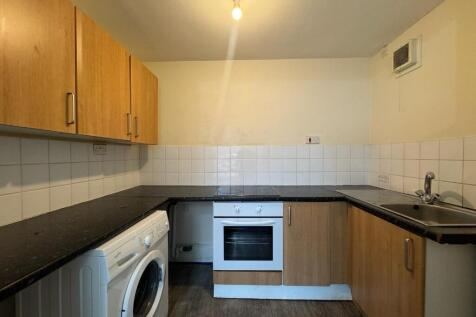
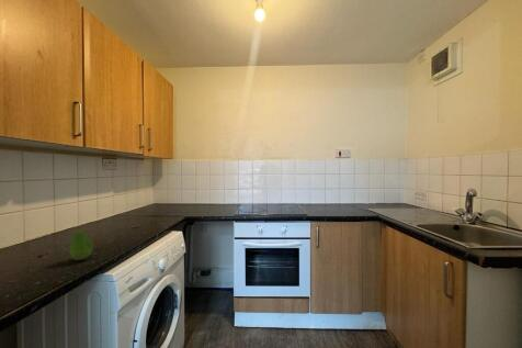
+ fruit (81, 245)
